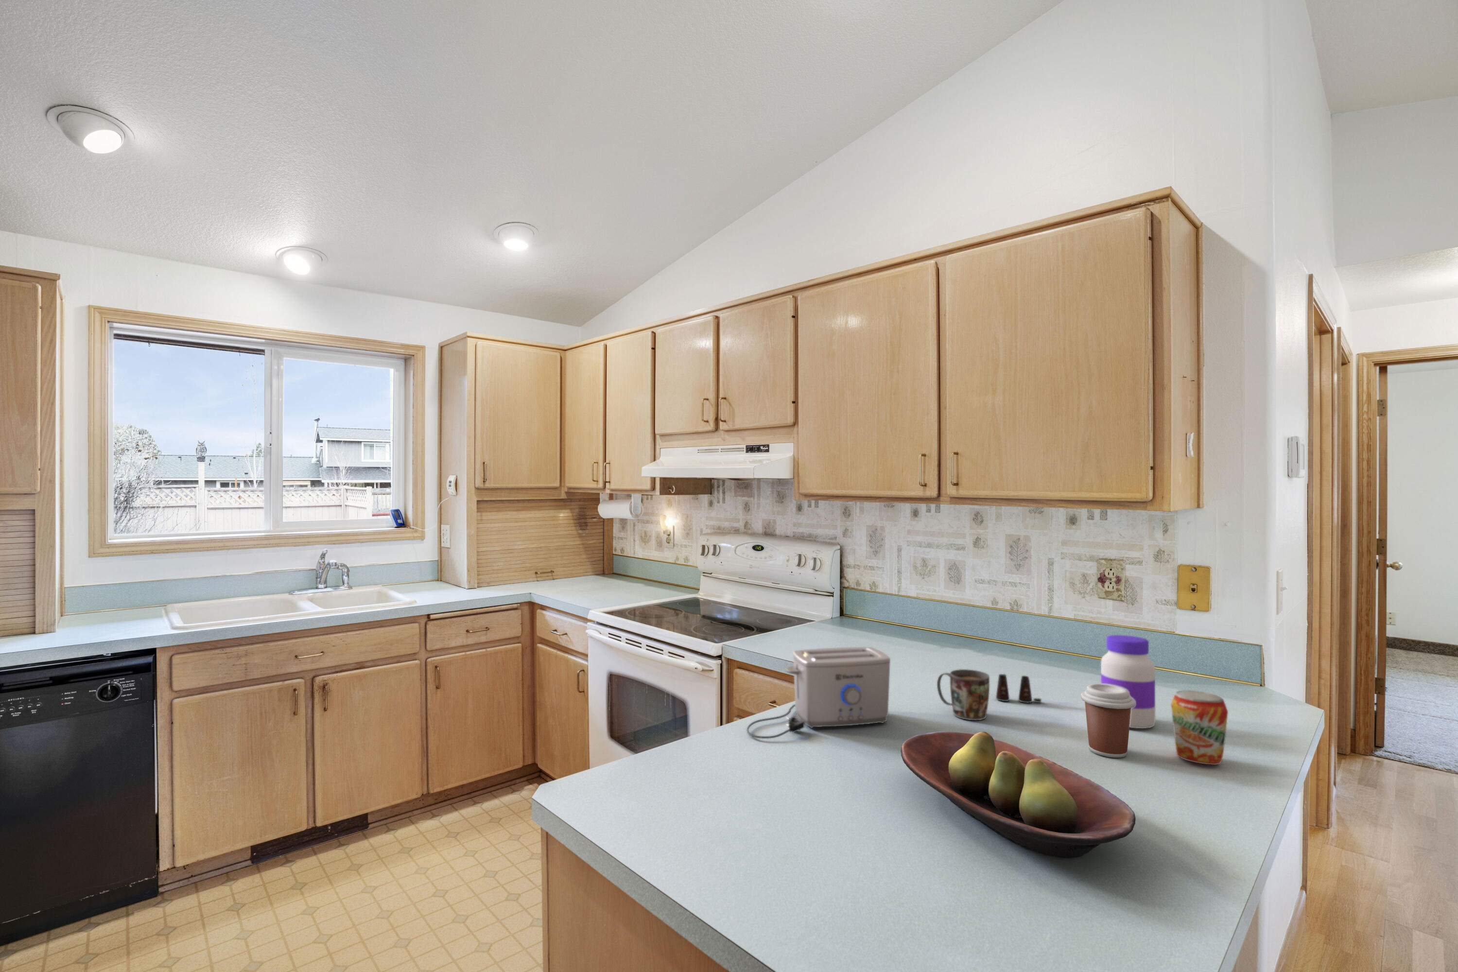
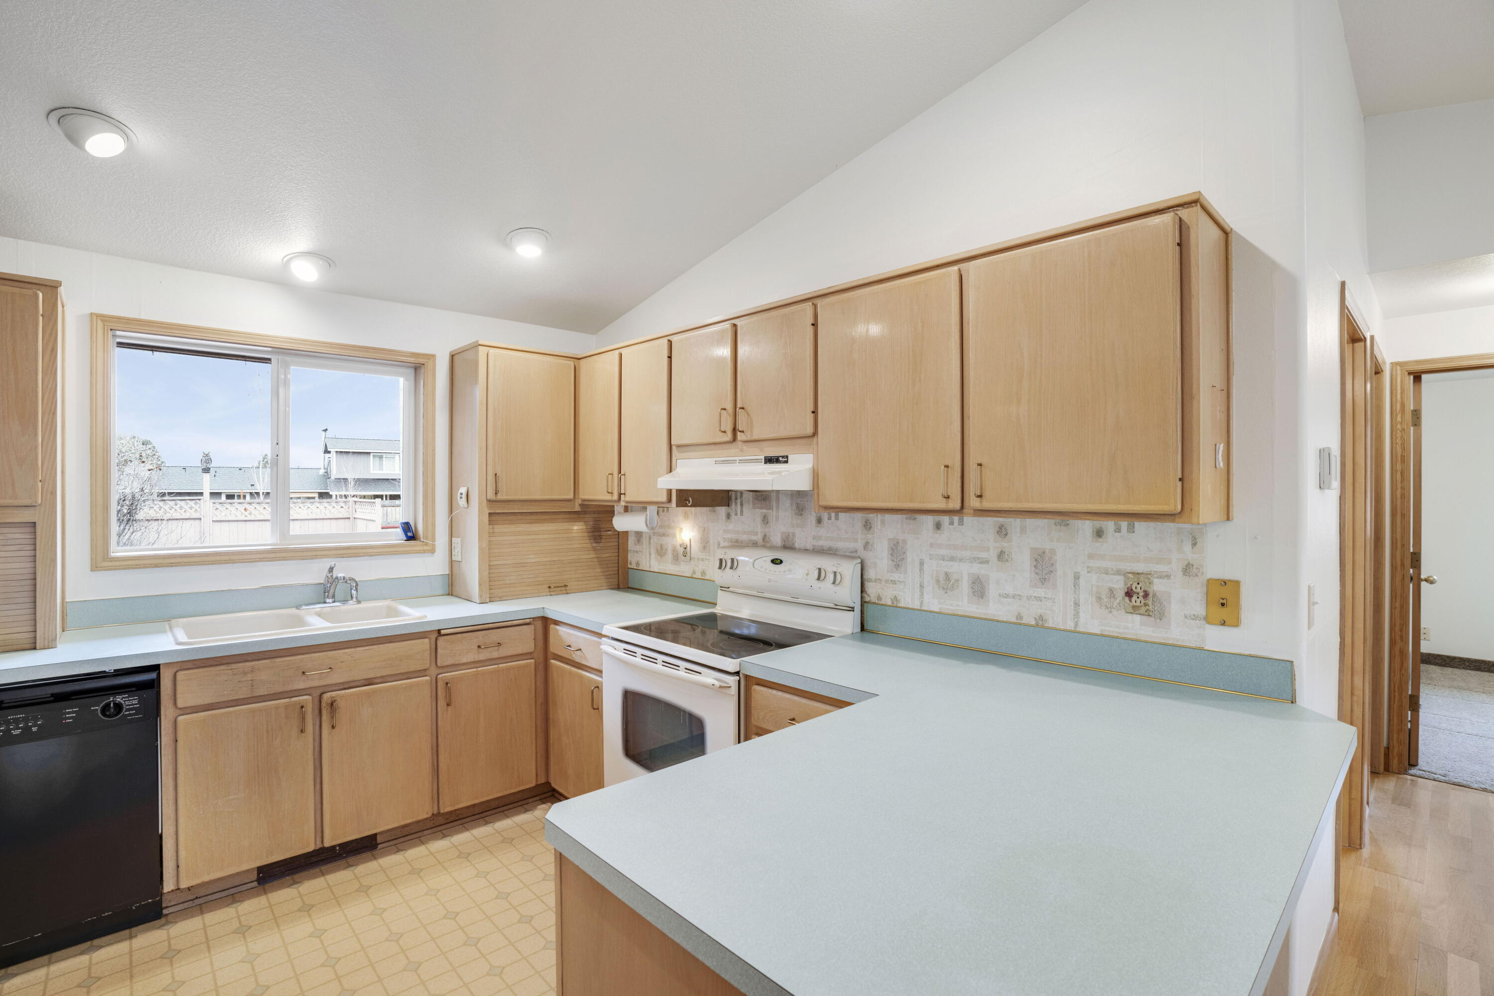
- fruit bowl (1005, 780)
- coffee cup (1108, 719)
- mug (962, 692)
- beverage can (1199, 728)
- toaster (813, 687)
- jar (1127, 679)
- salt shaker (1020, 688)
